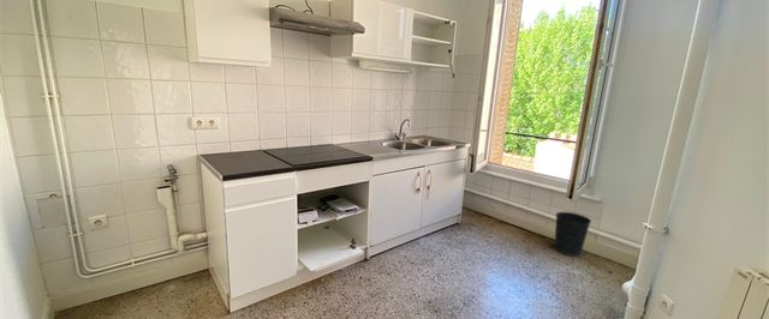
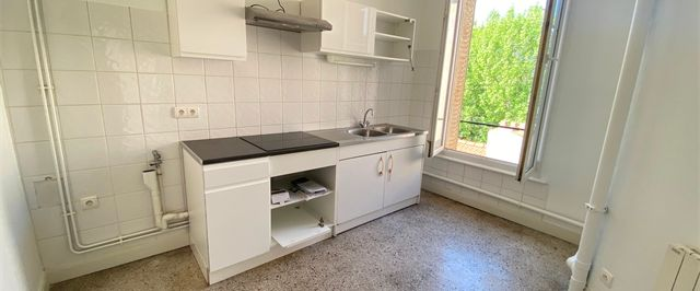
- wastebasket (570, 234)
